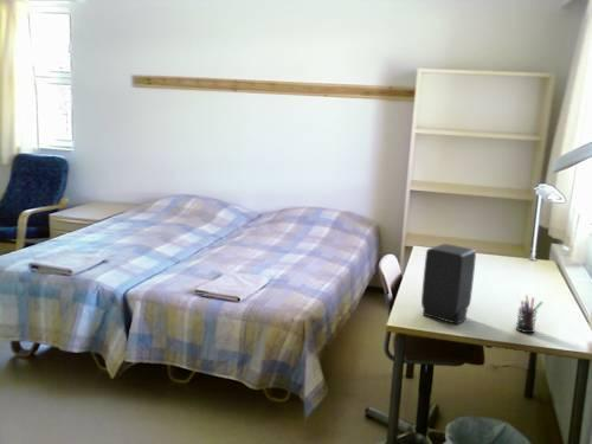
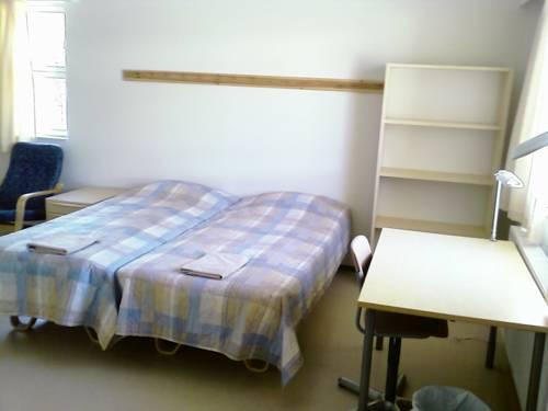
- speaker (448, 283)
- pen holder (529, 313)
